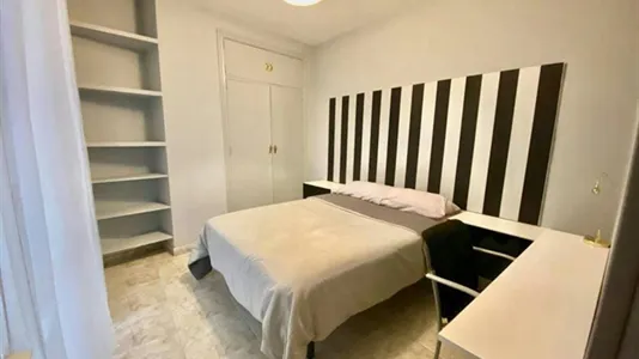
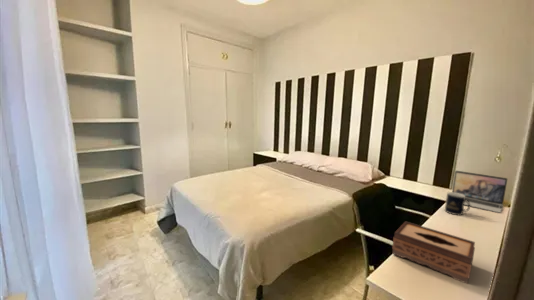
+ laptop (475, 189)
+ tissue box (432, 248)
+ mug (457, 204)
